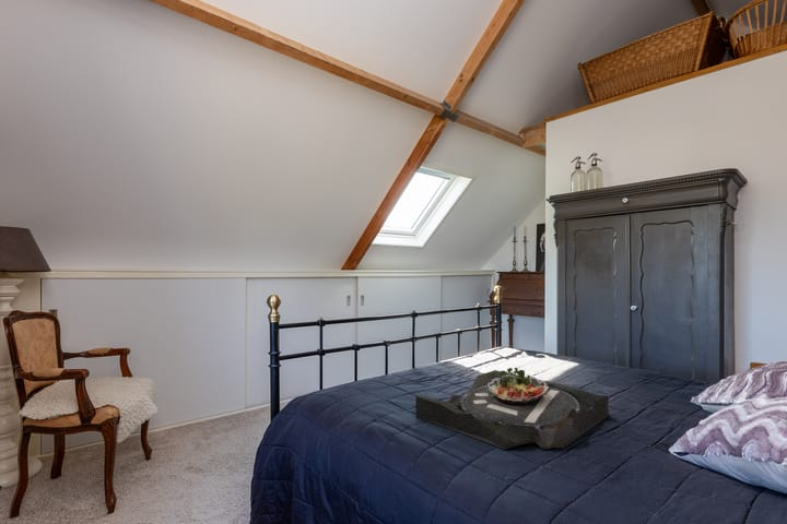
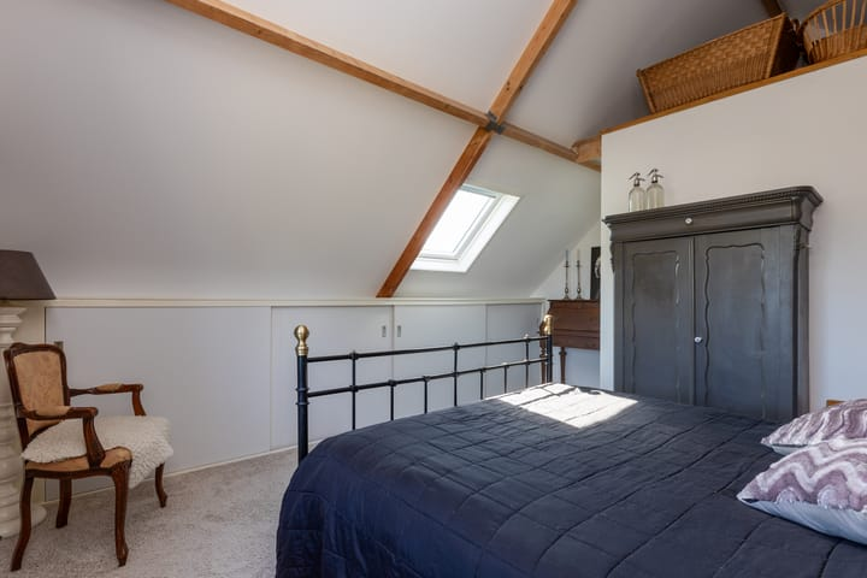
- serving tray (513, 392)
